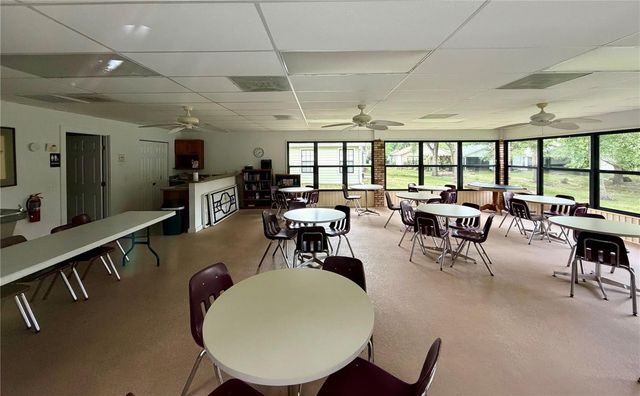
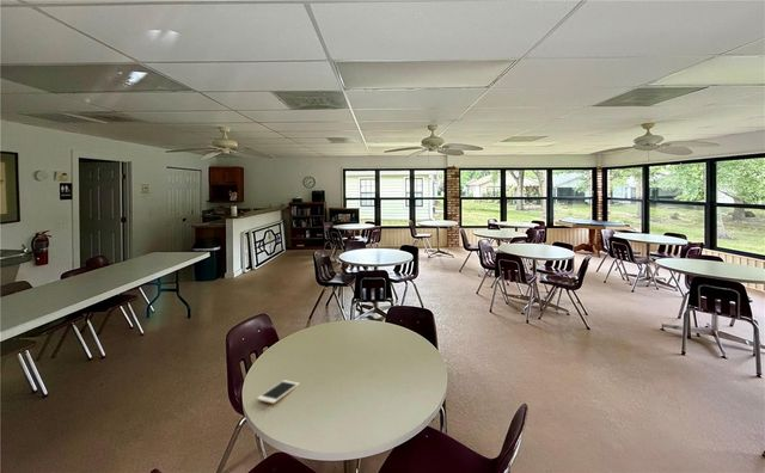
+ cell phone (279, 391)
